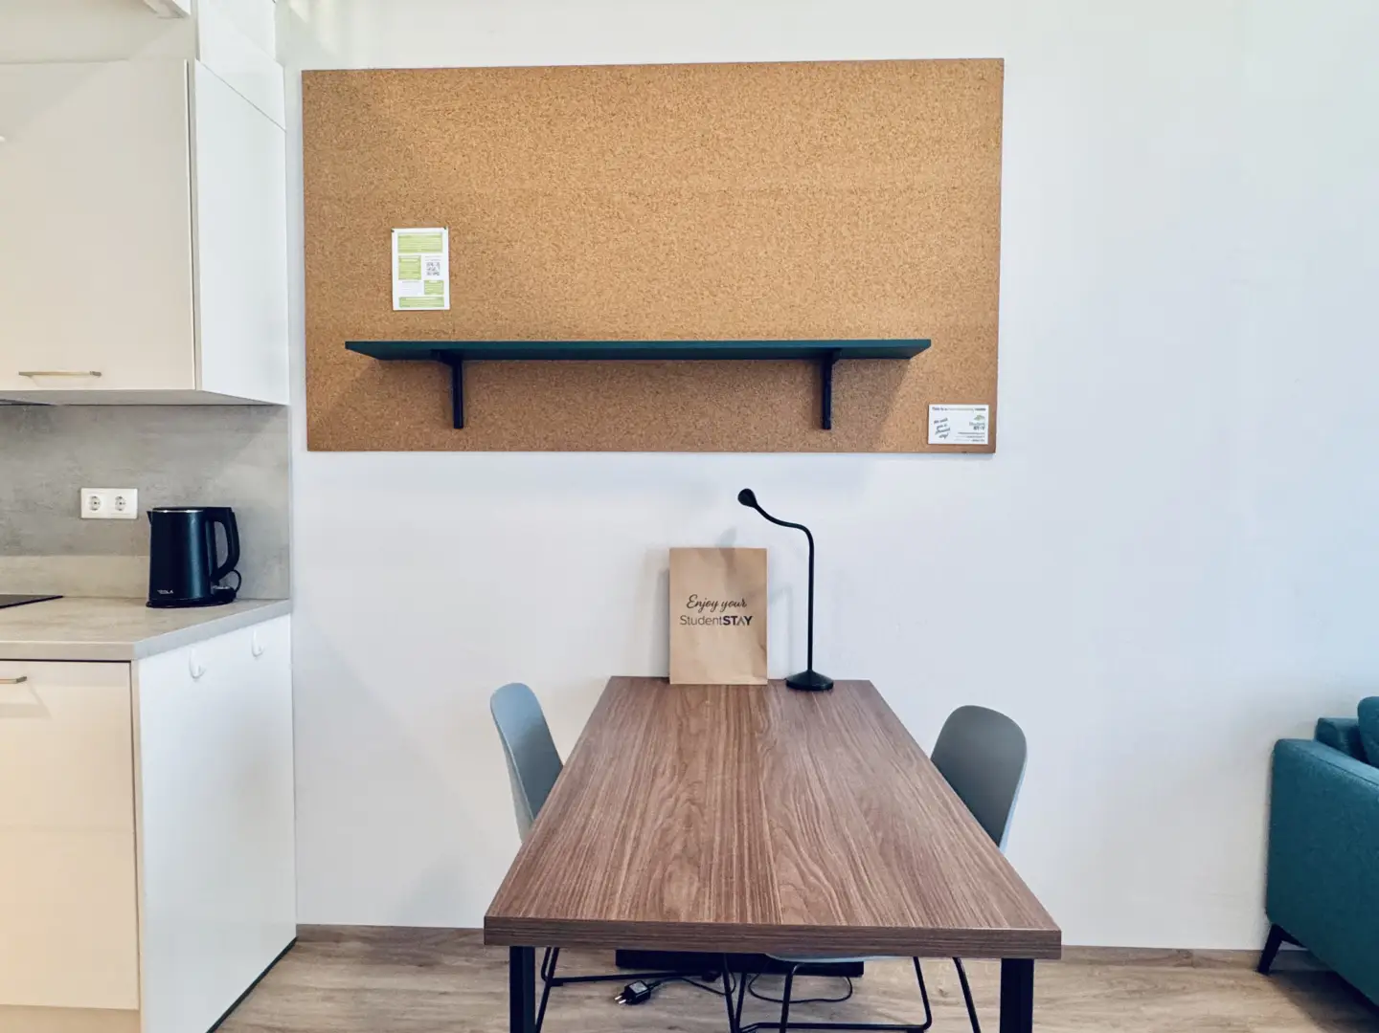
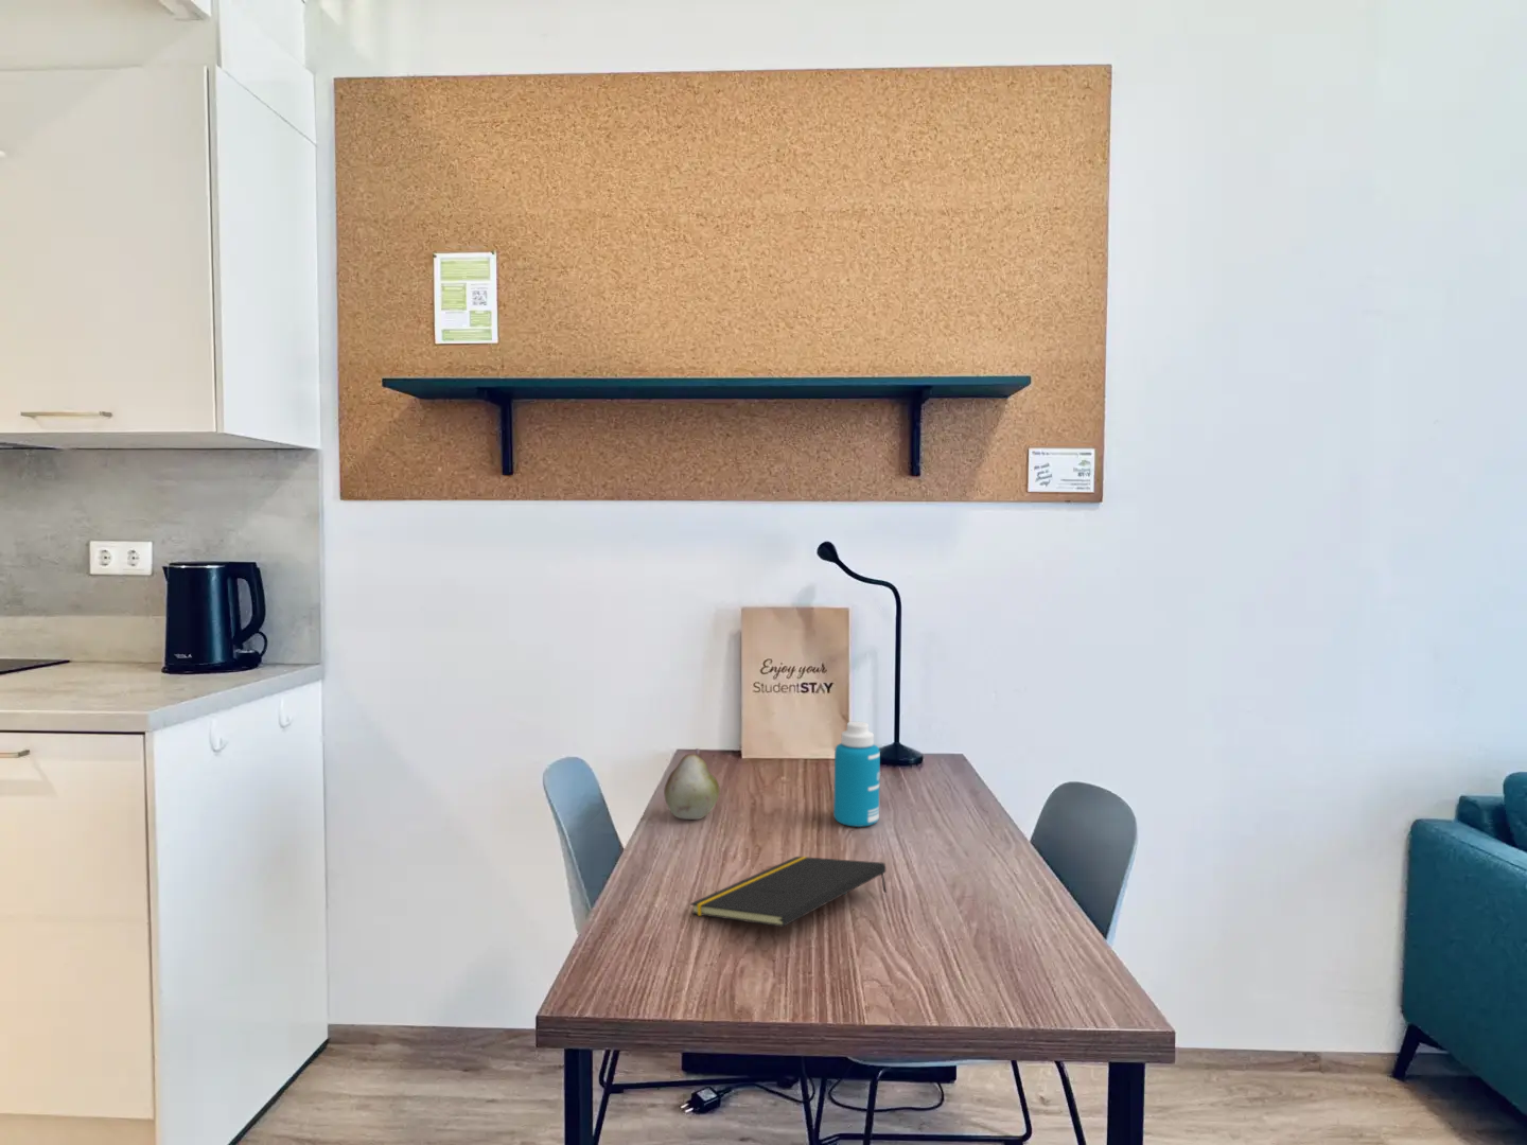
+ bottle (857, 772)
+ notepad (790, 888)
+ fruit (691, 784)
